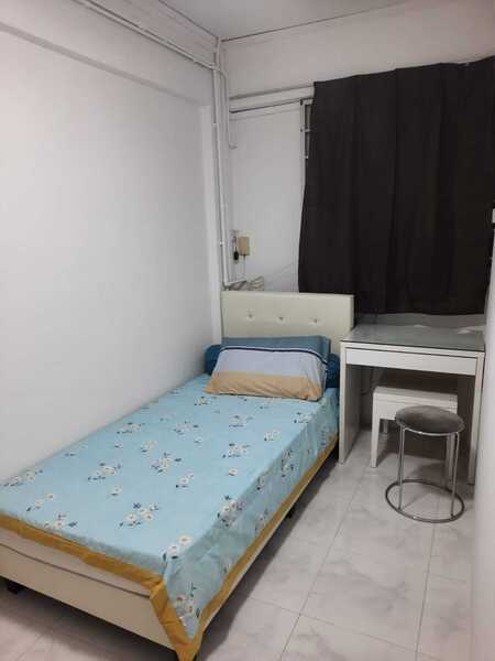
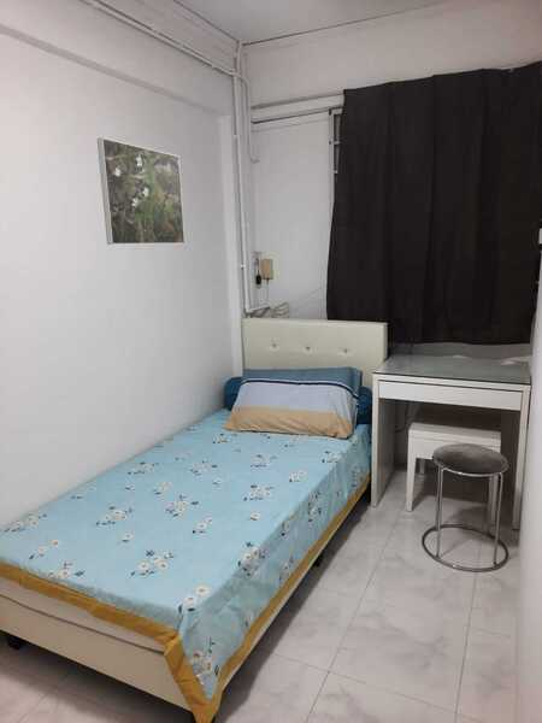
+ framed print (146, 196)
